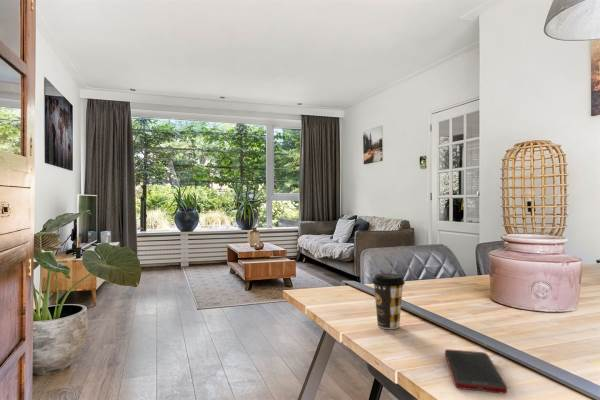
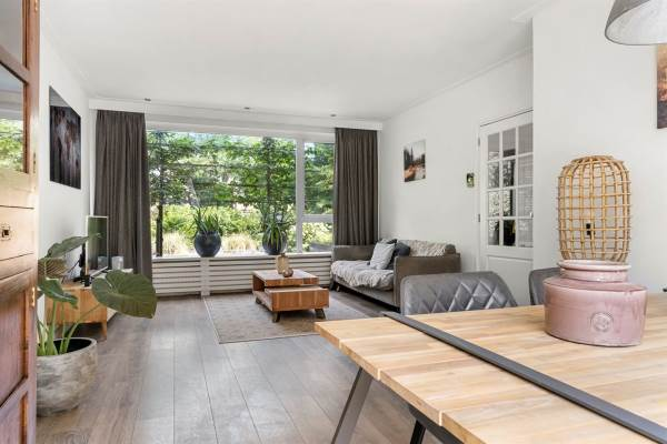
- coffee cup (388, 300)
- cell phone (472, 369)
